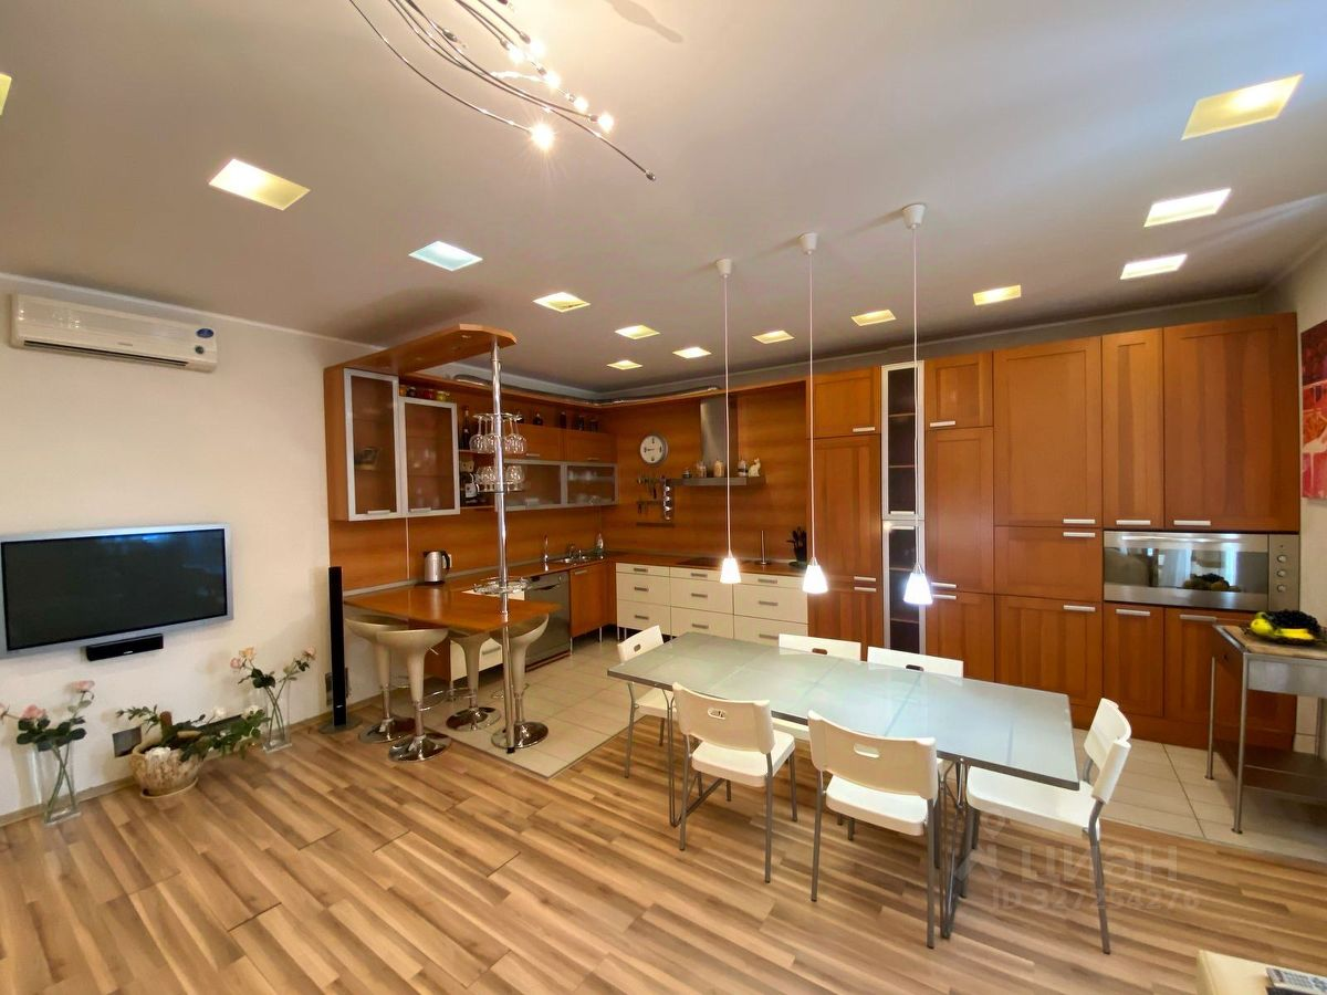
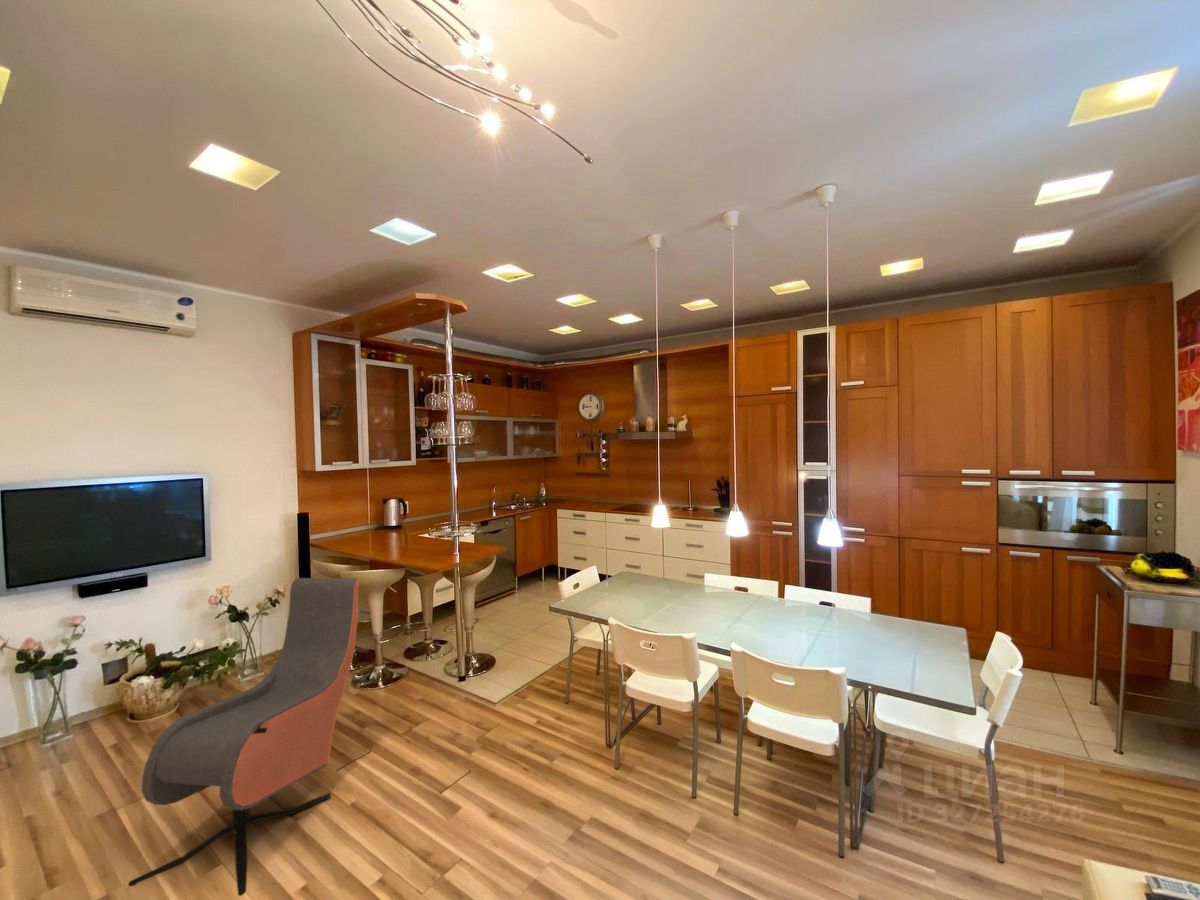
+ armchair (264, 708)
